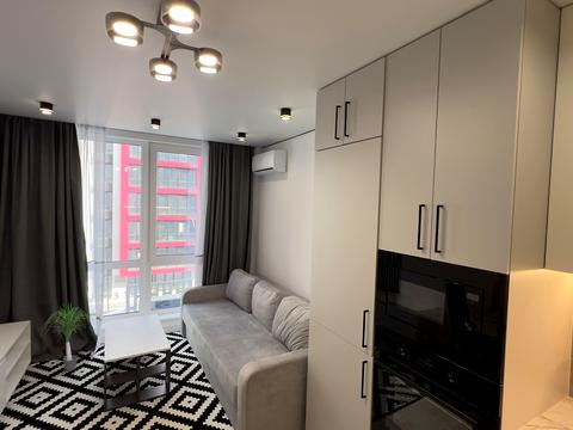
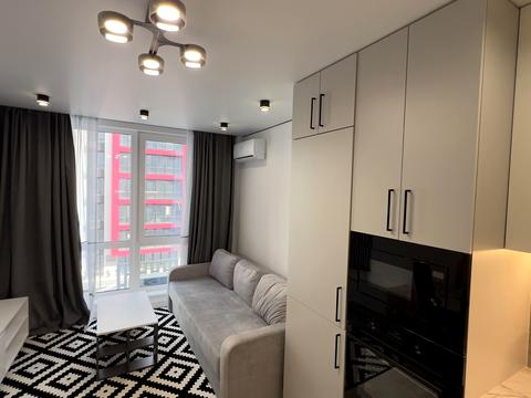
- potted plant (68, 334)
